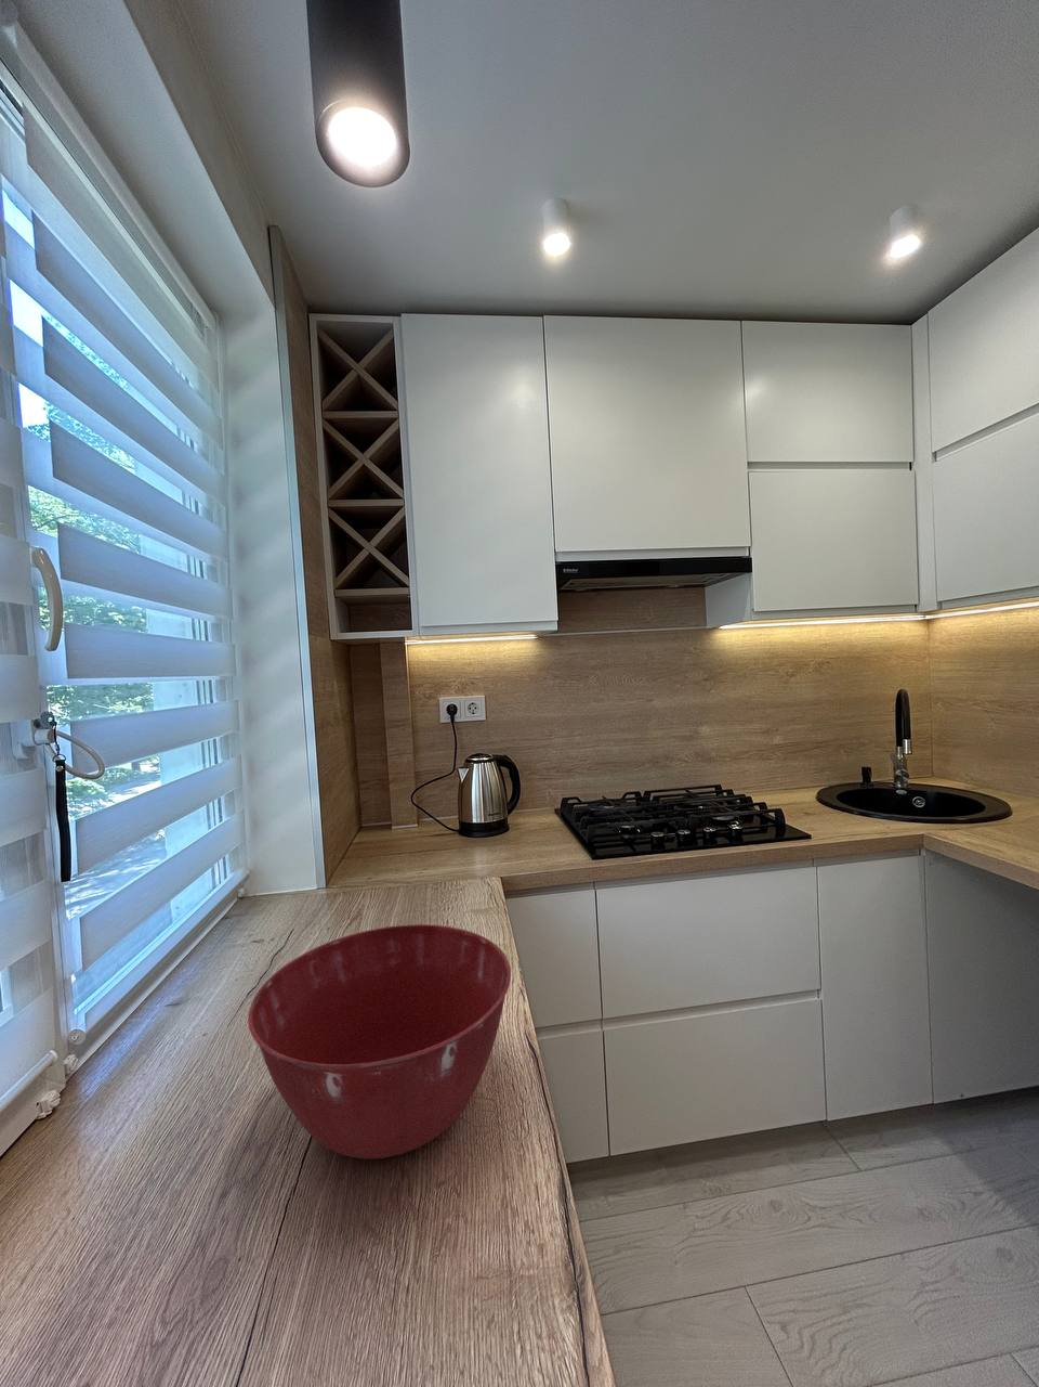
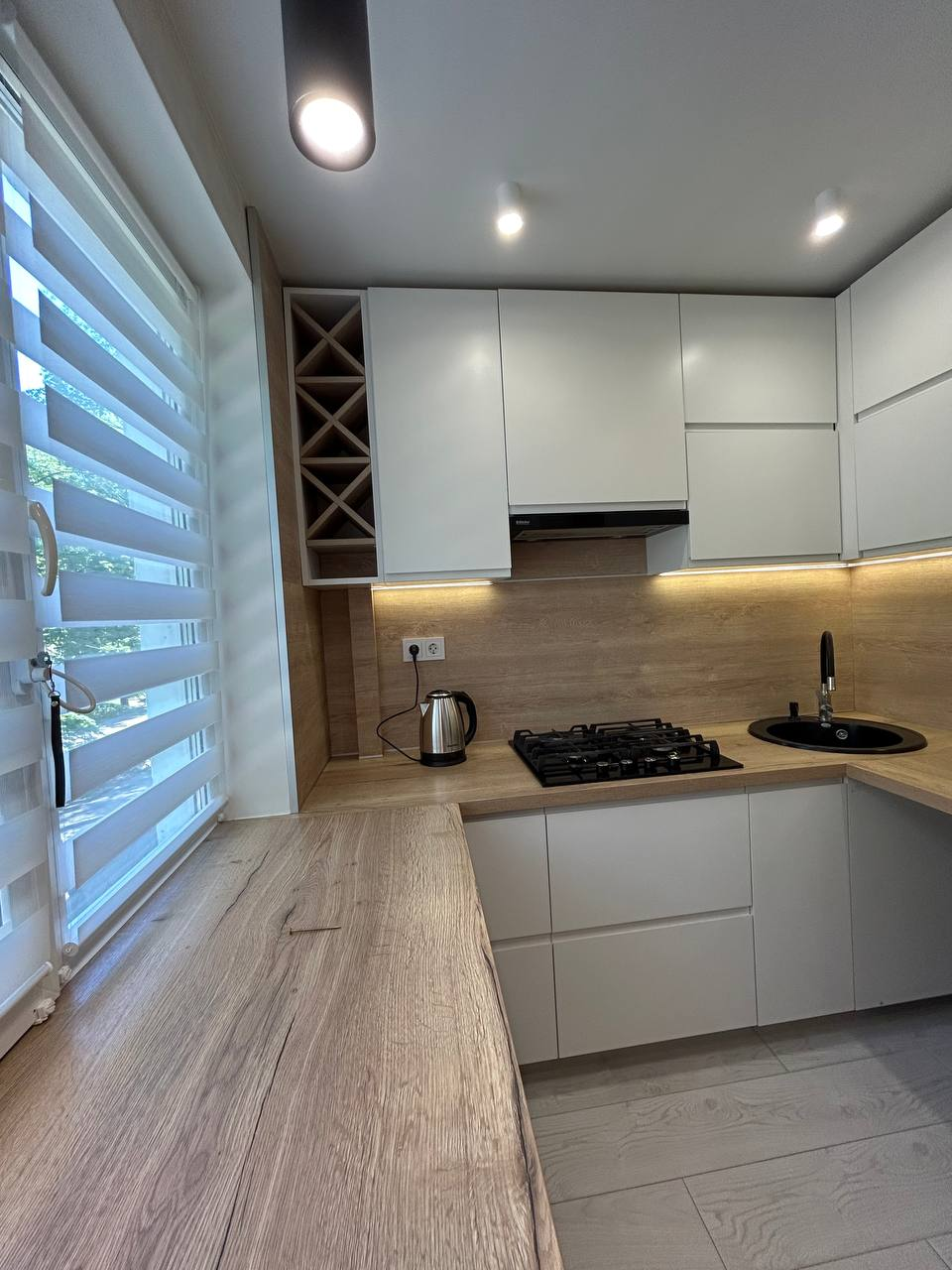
- mixing bowl (389, 1044)
